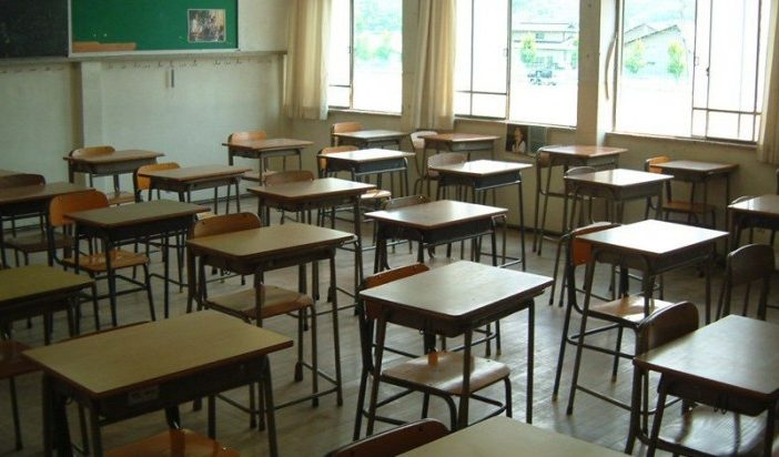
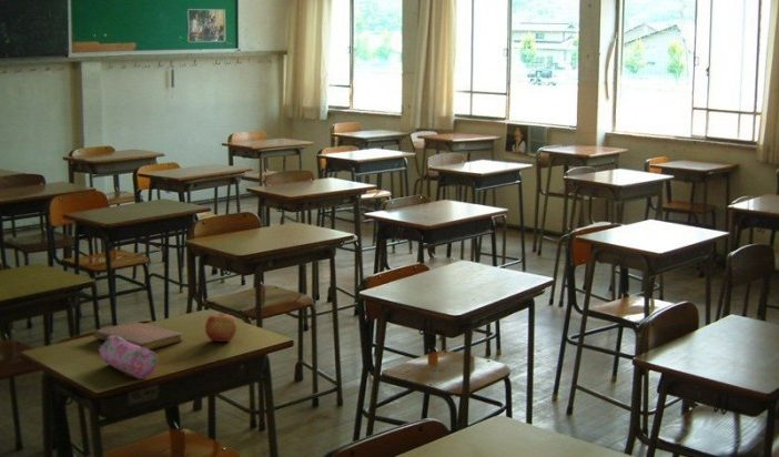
+ notebook (138, 335)
+ pencil case (128, 355)
+ apple (221, 325)
